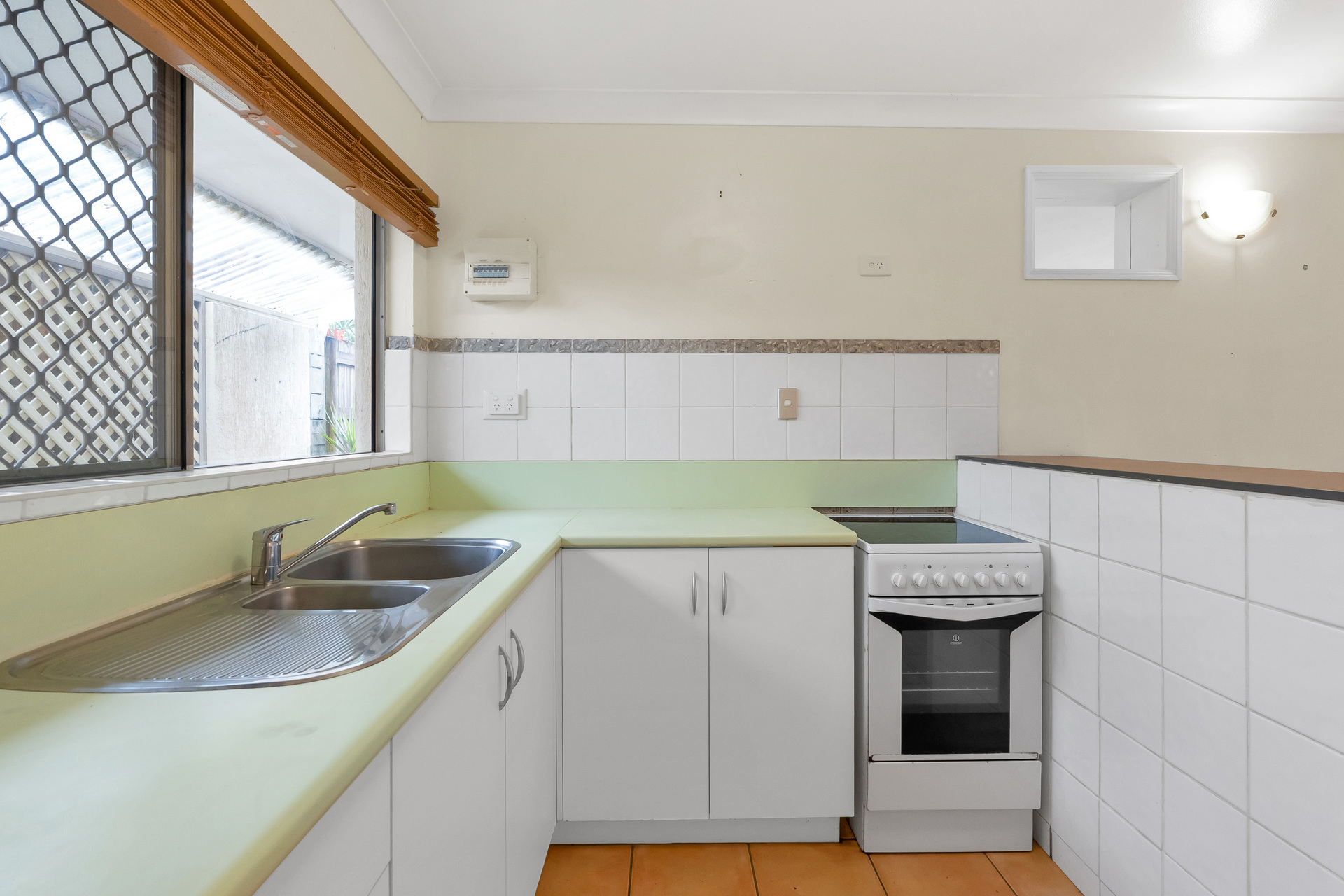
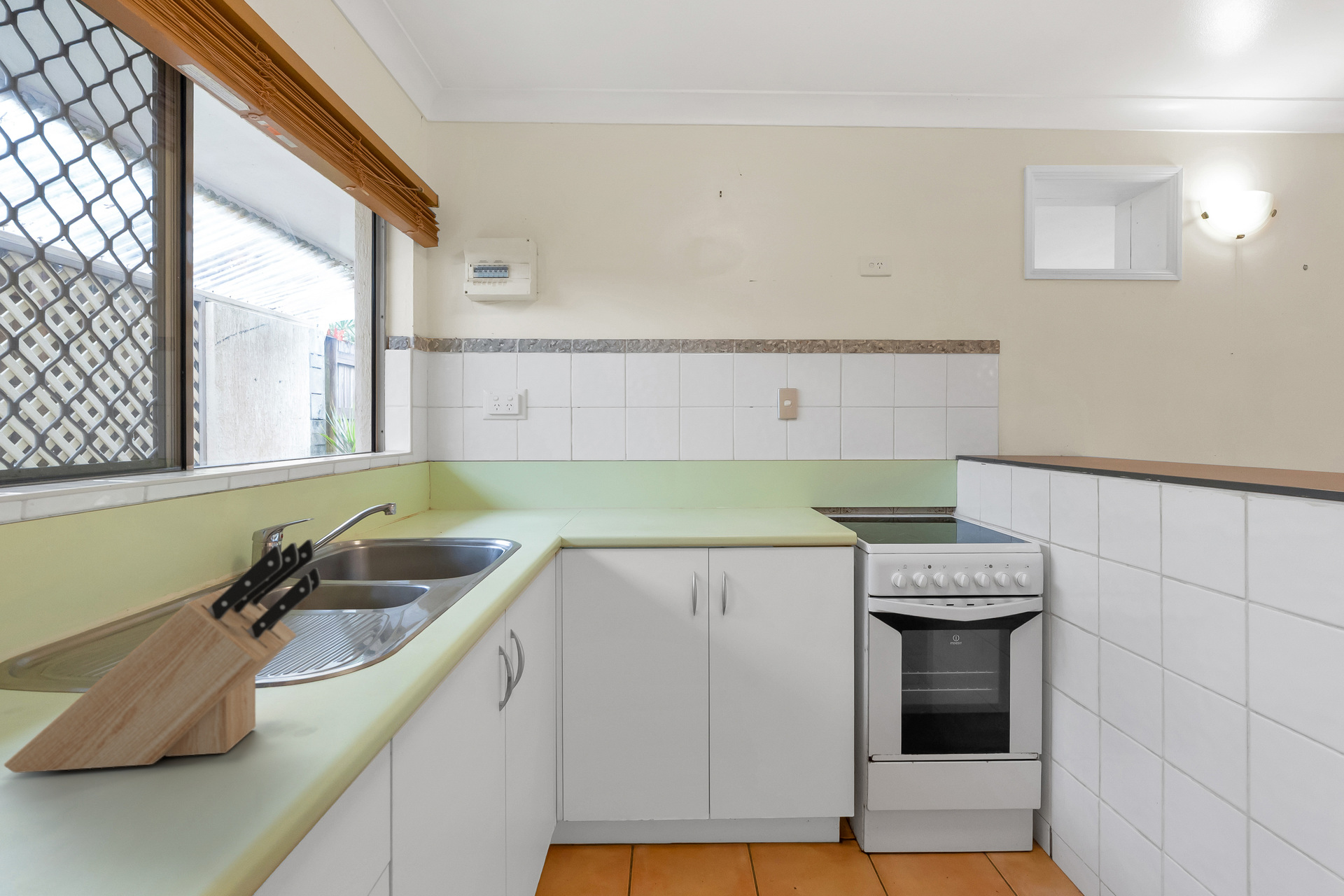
+ knife block (183, 643)
